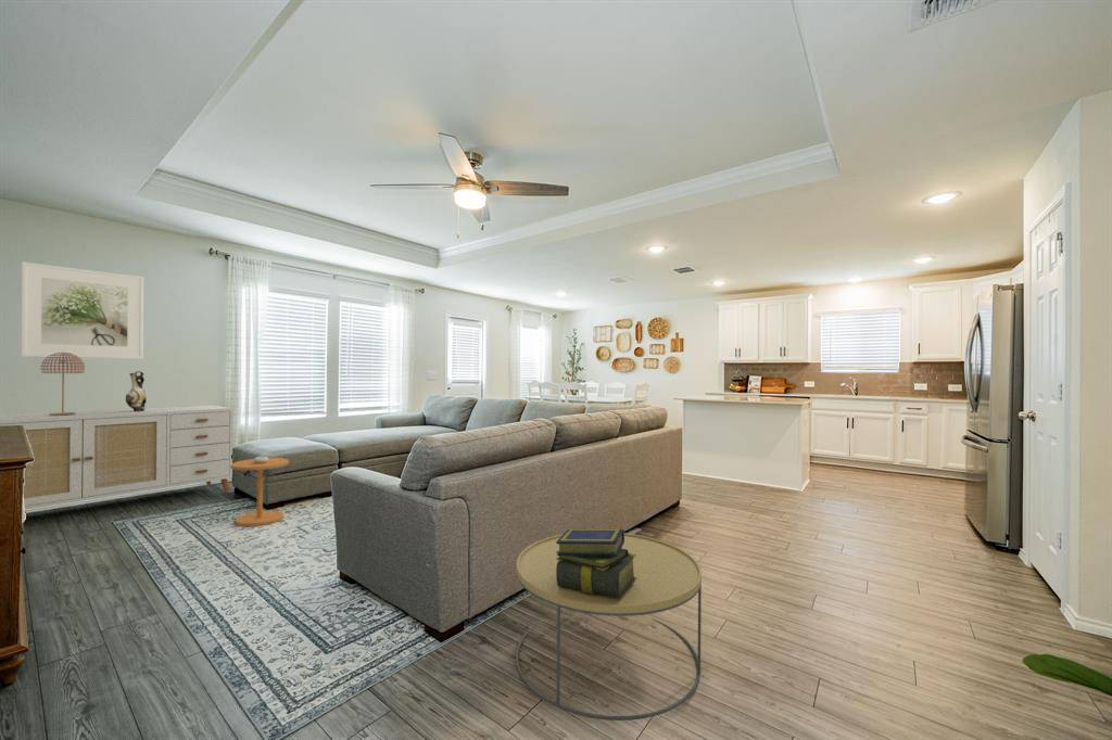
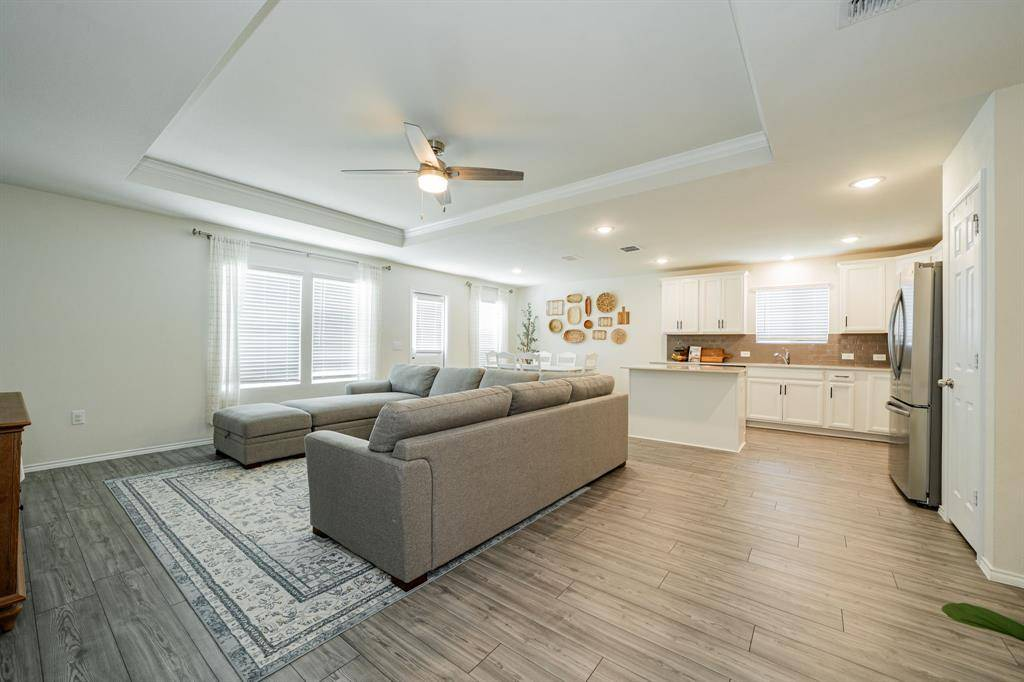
- stack of books (593, 556)
- side table (260, 488)
- table lamp (63, 383)
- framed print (86, 314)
- sideboard (114, 458)
- coffee table (606, 608)
- decorative vase (134, 391)
